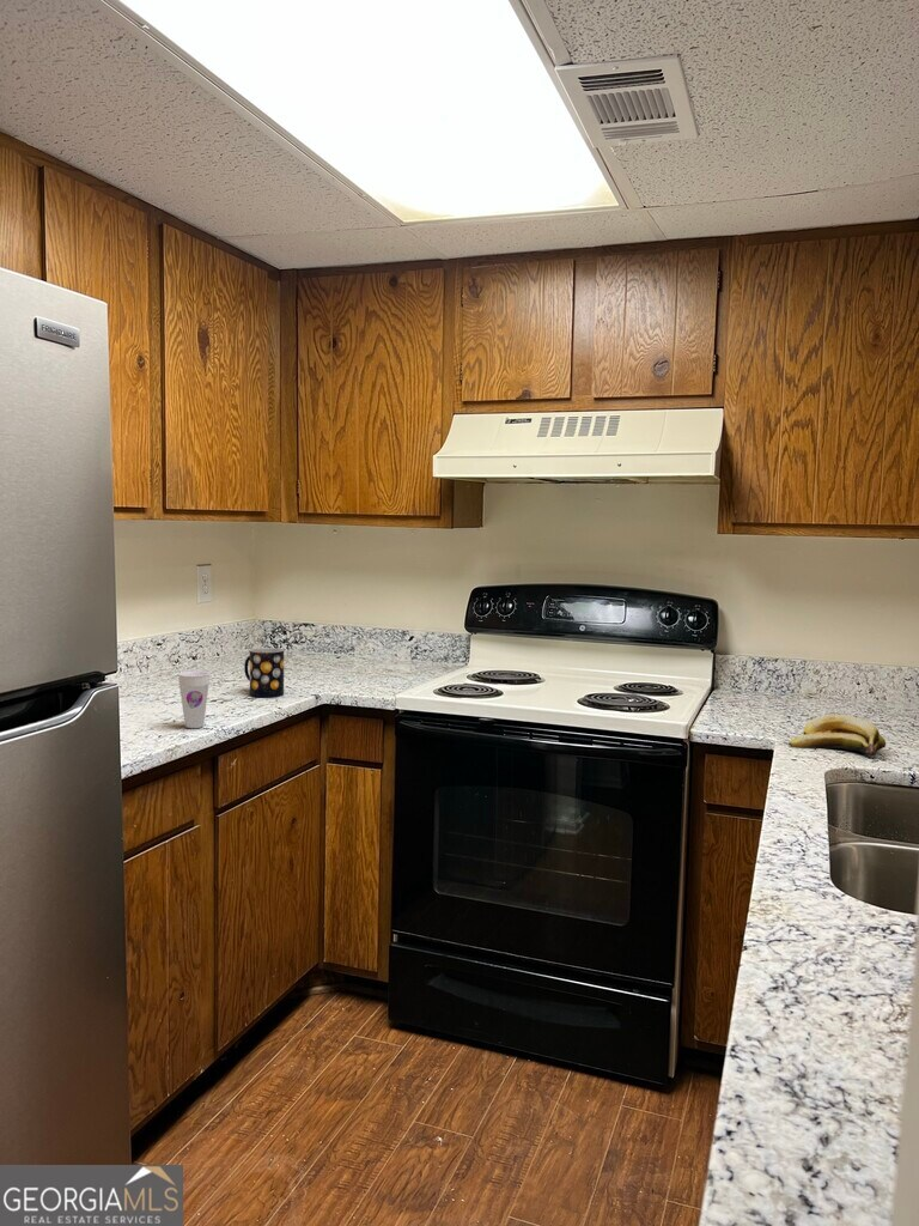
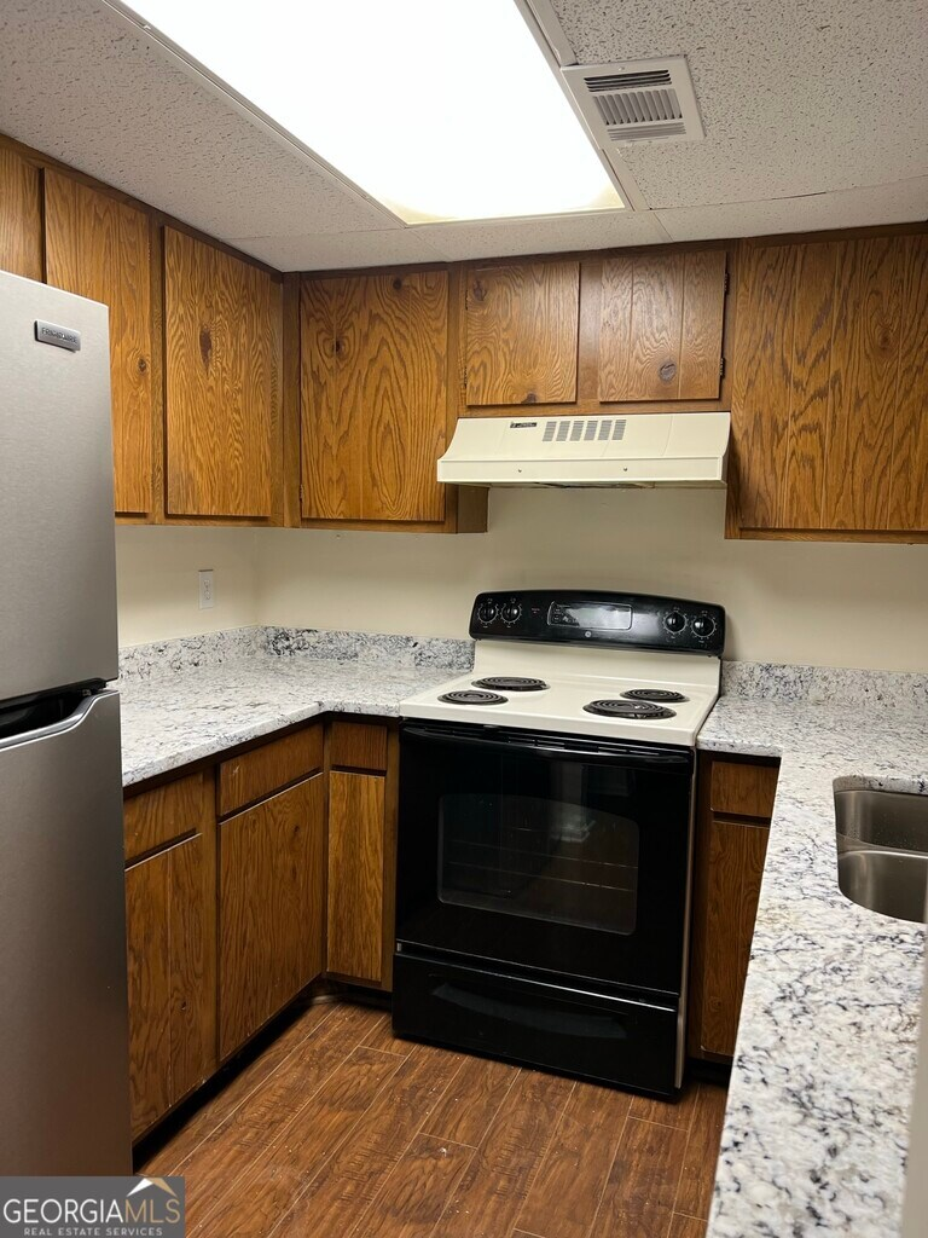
- banana (840, 734)
- cup (194, 699)
- mug (261, 672)
